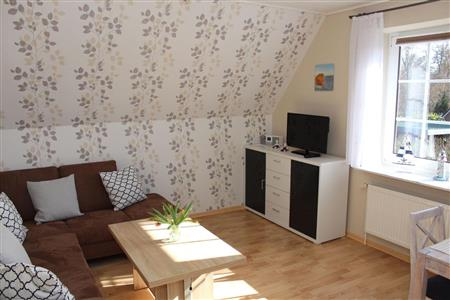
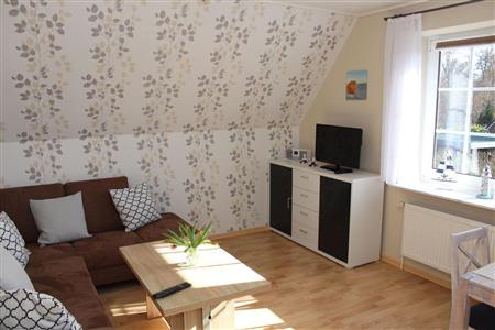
+ remote control (172, 290)
